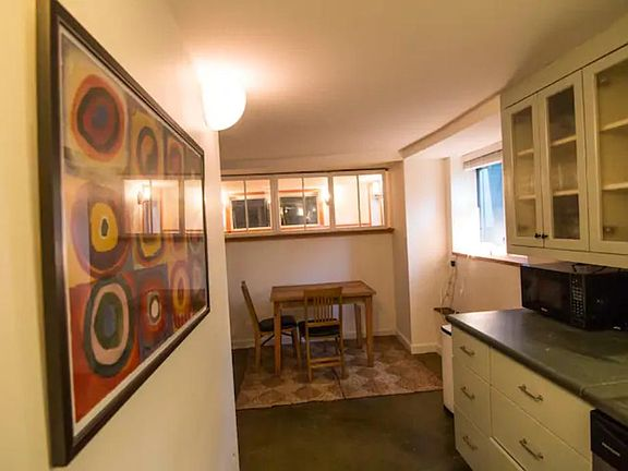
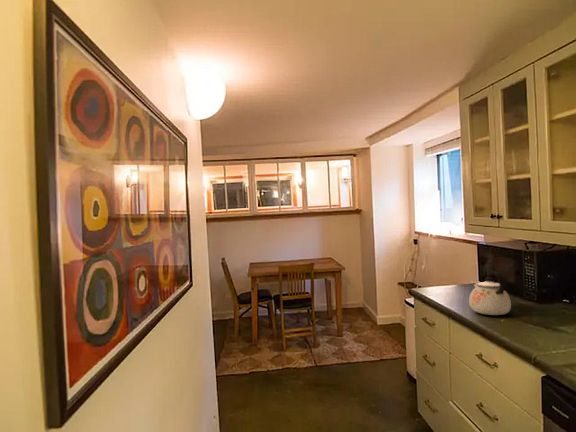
+ kettle (488, 290)
